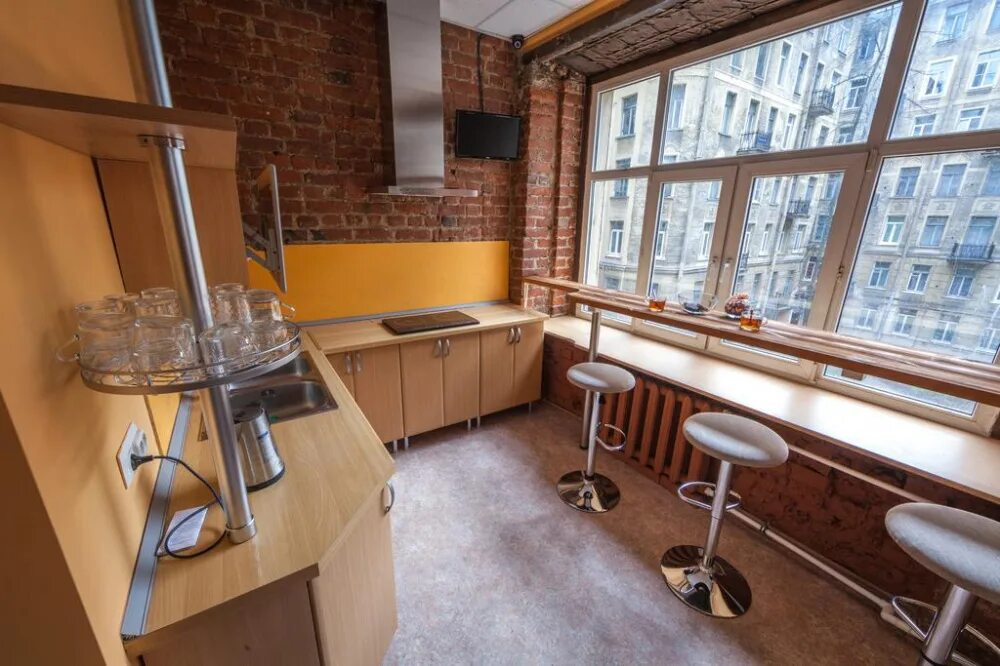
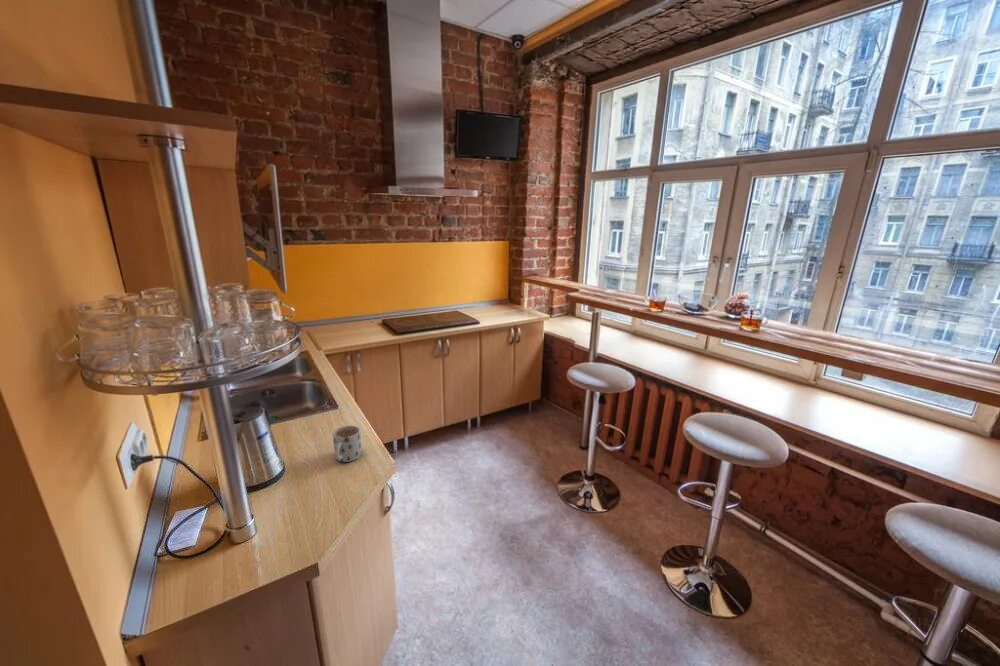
+ mug (345, 446)
